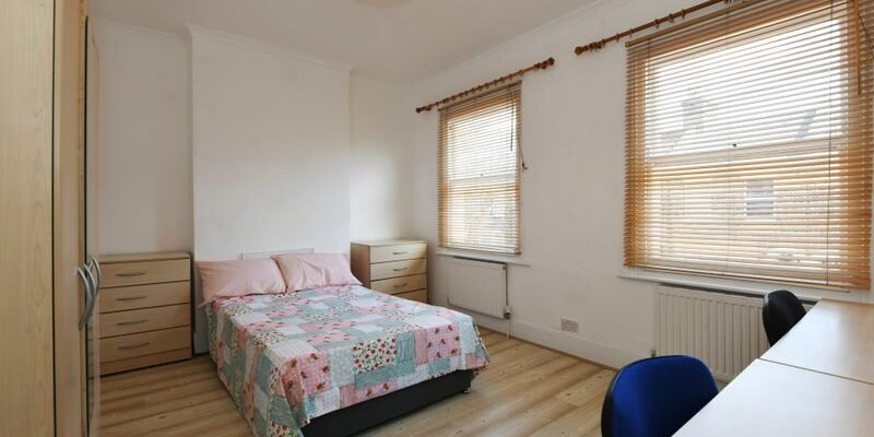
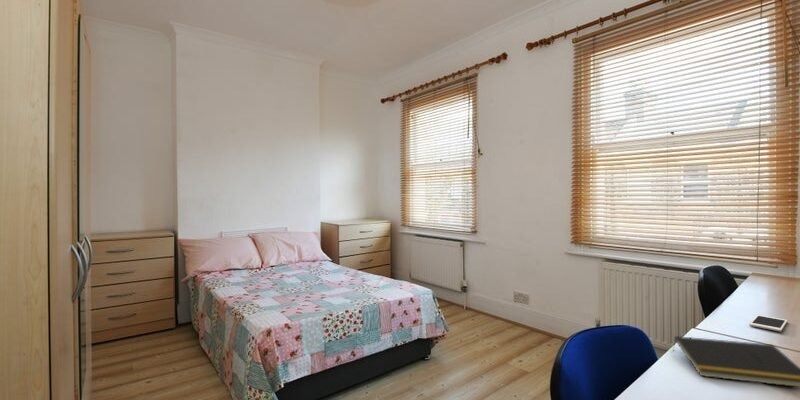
+ cell phone (768, 322)
+ notepad (738, 359)
